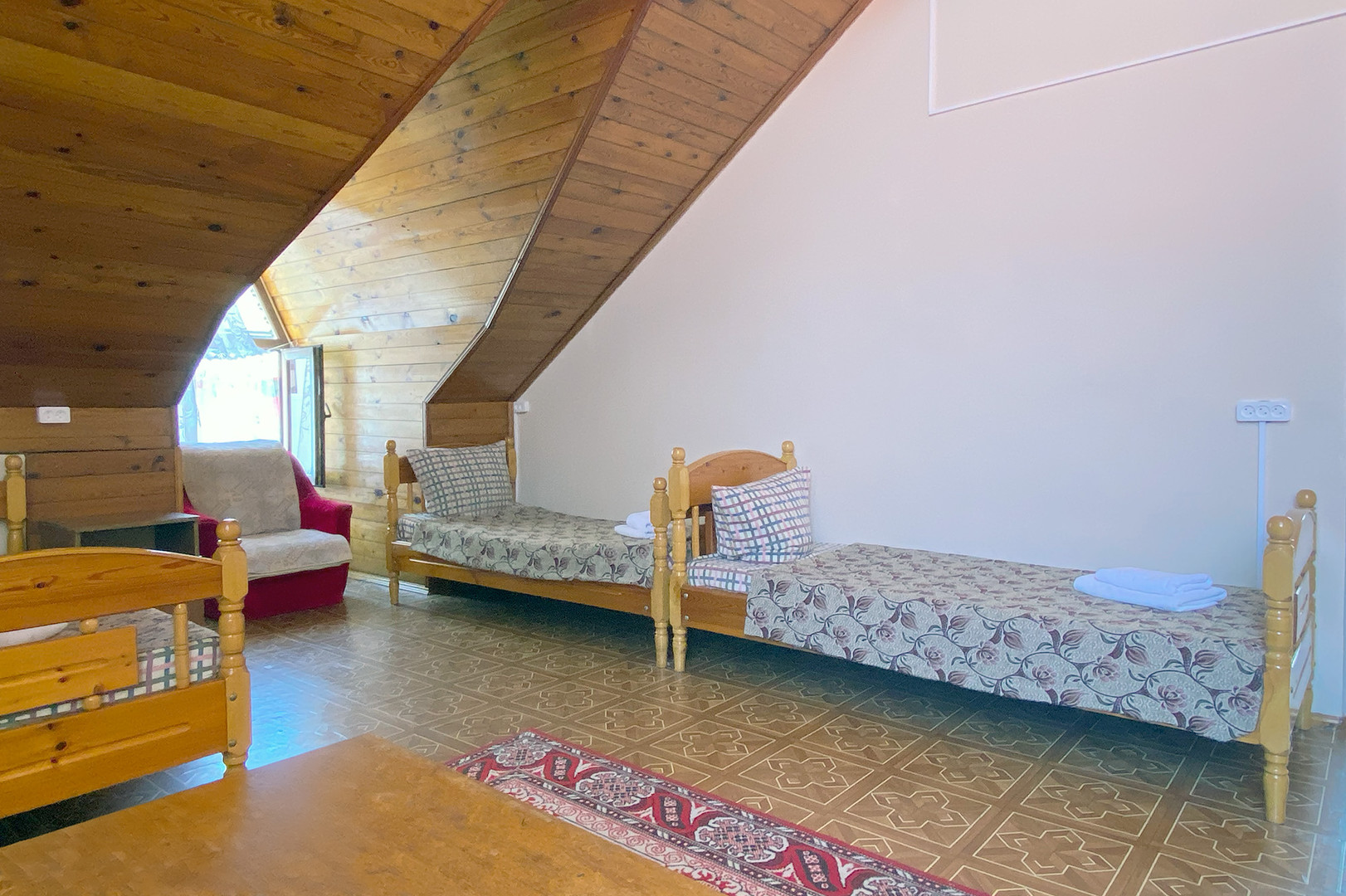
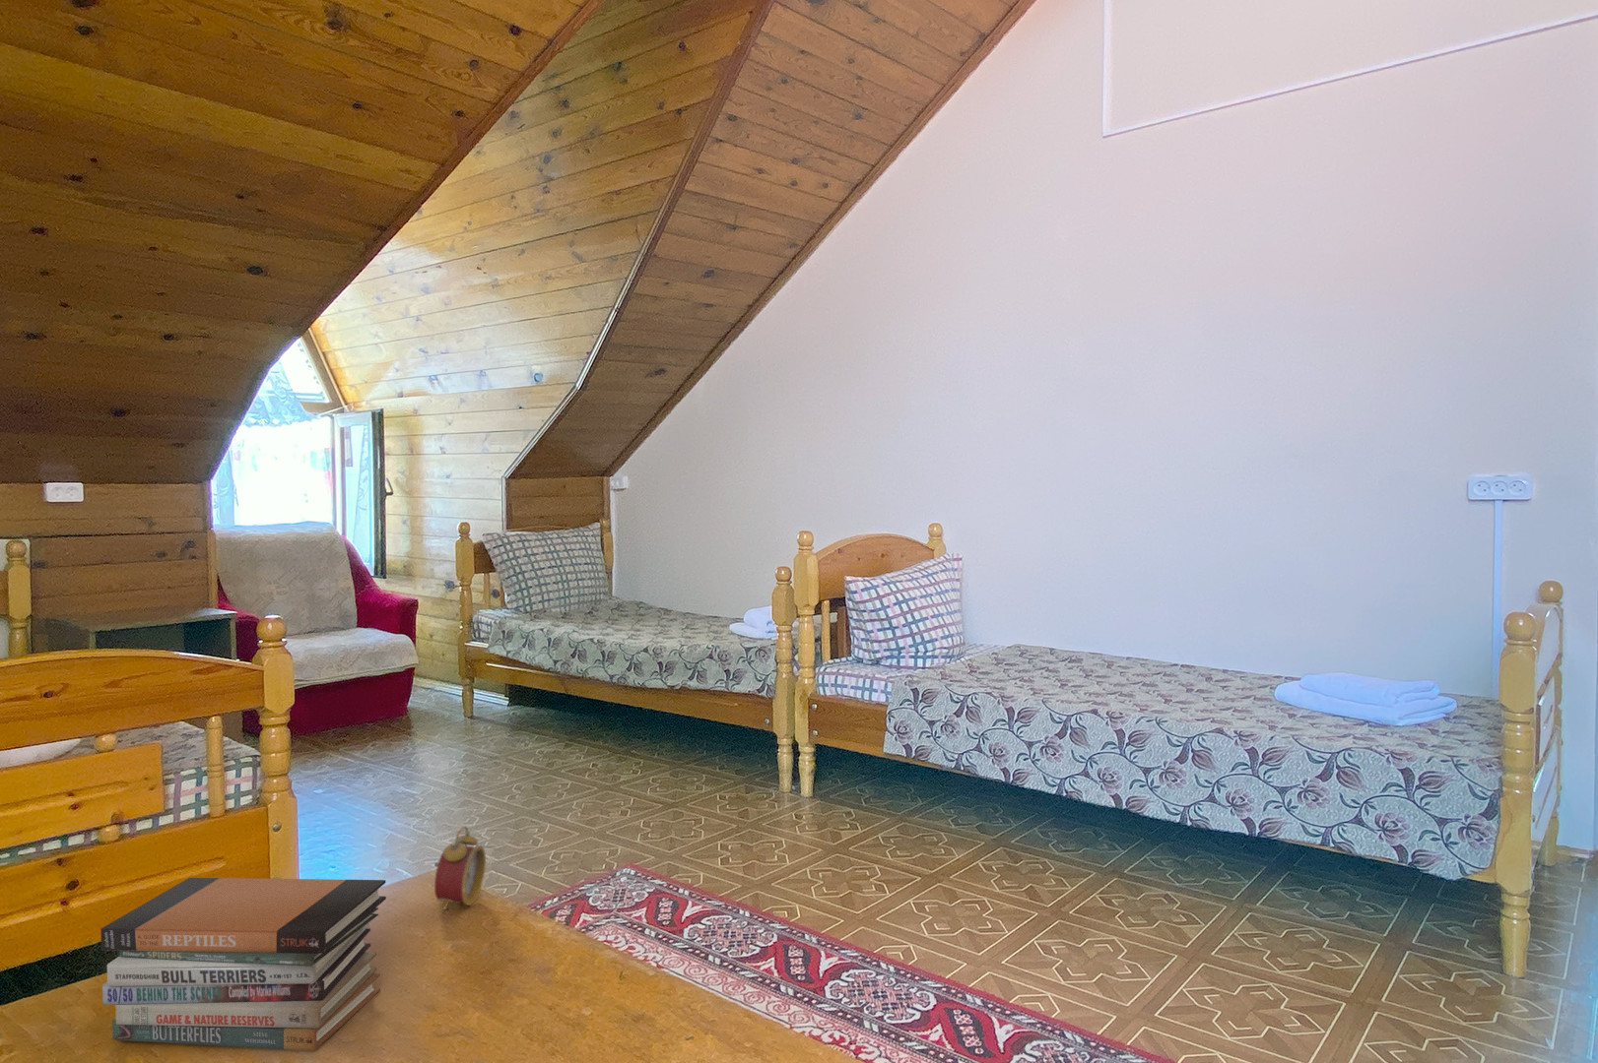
+ alarm clock (456, 865)
+ book stack (249, 957)
